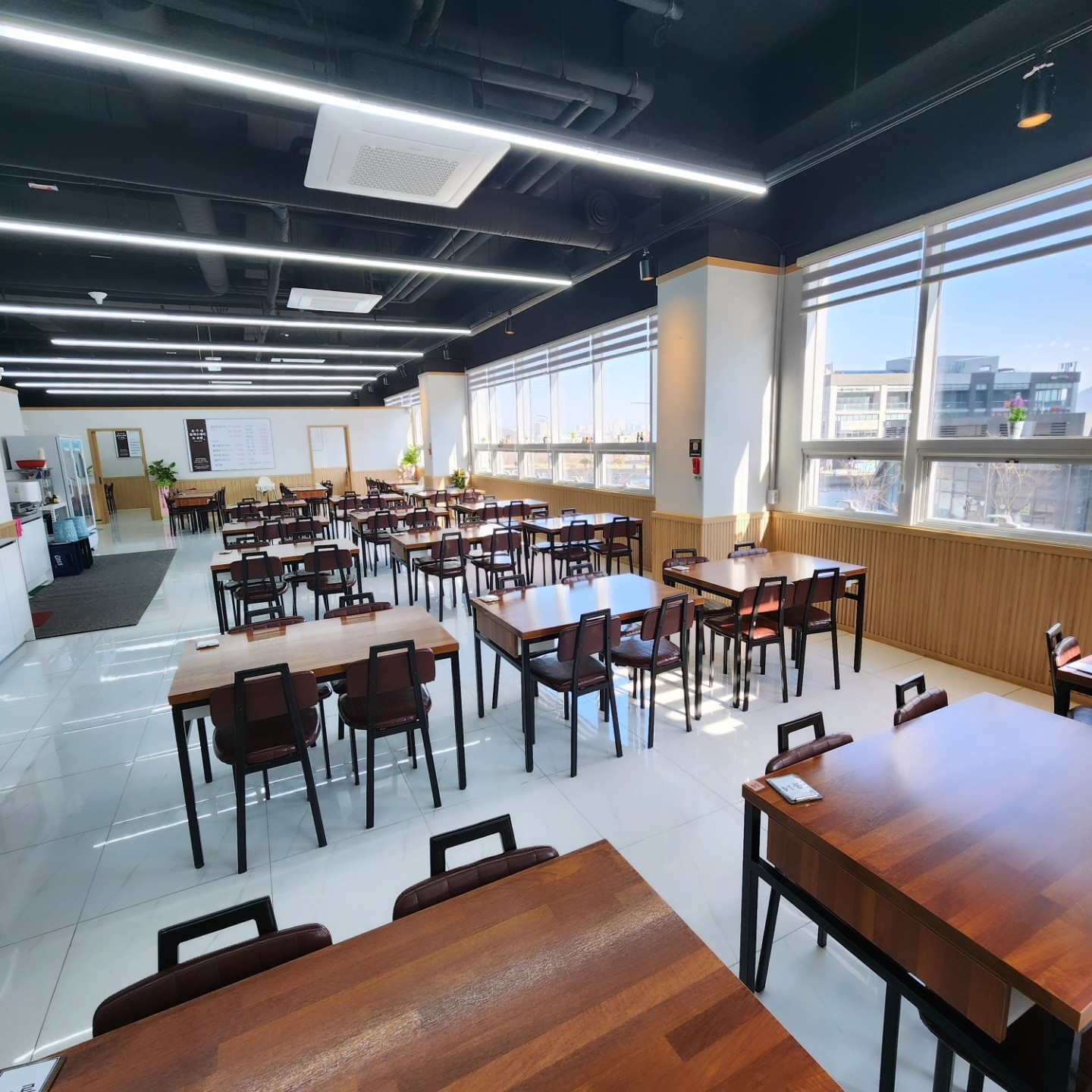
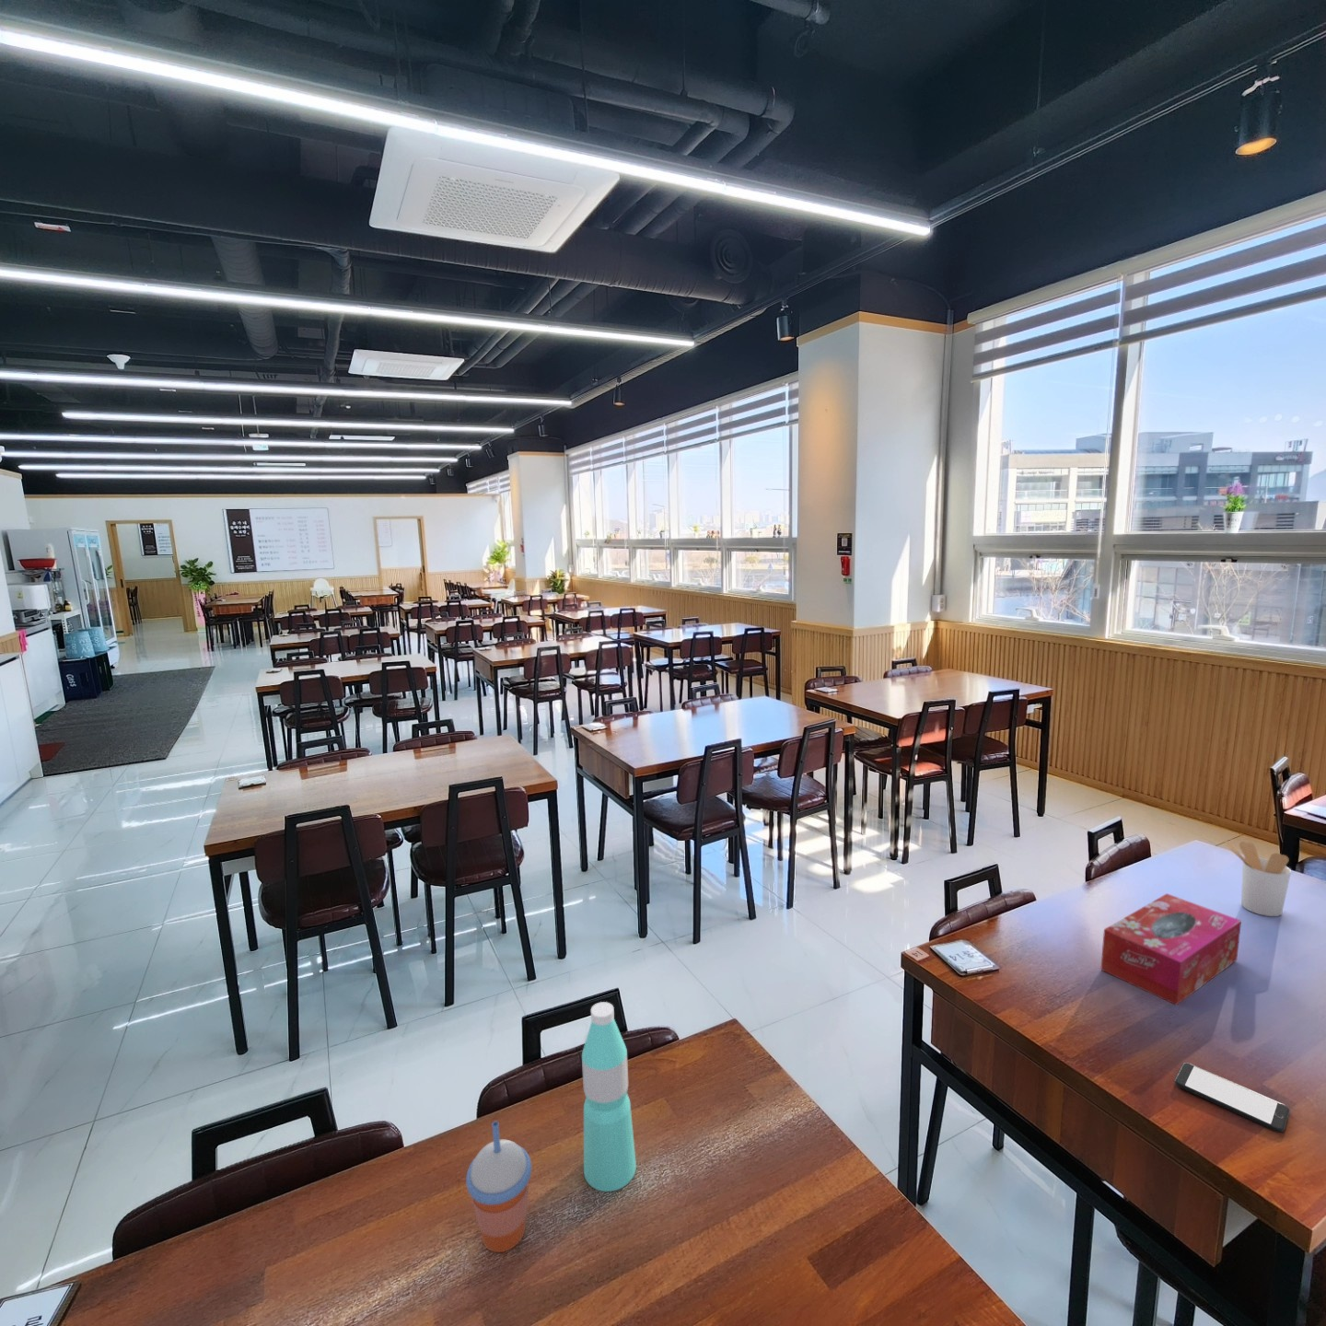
+ tissue box (1171, 945)
+ utensil holder (1253, 875)
+ water bottle (606, 1090)
+ cup with straw (499, 1179)
+ smartphone (1230, 1095)
